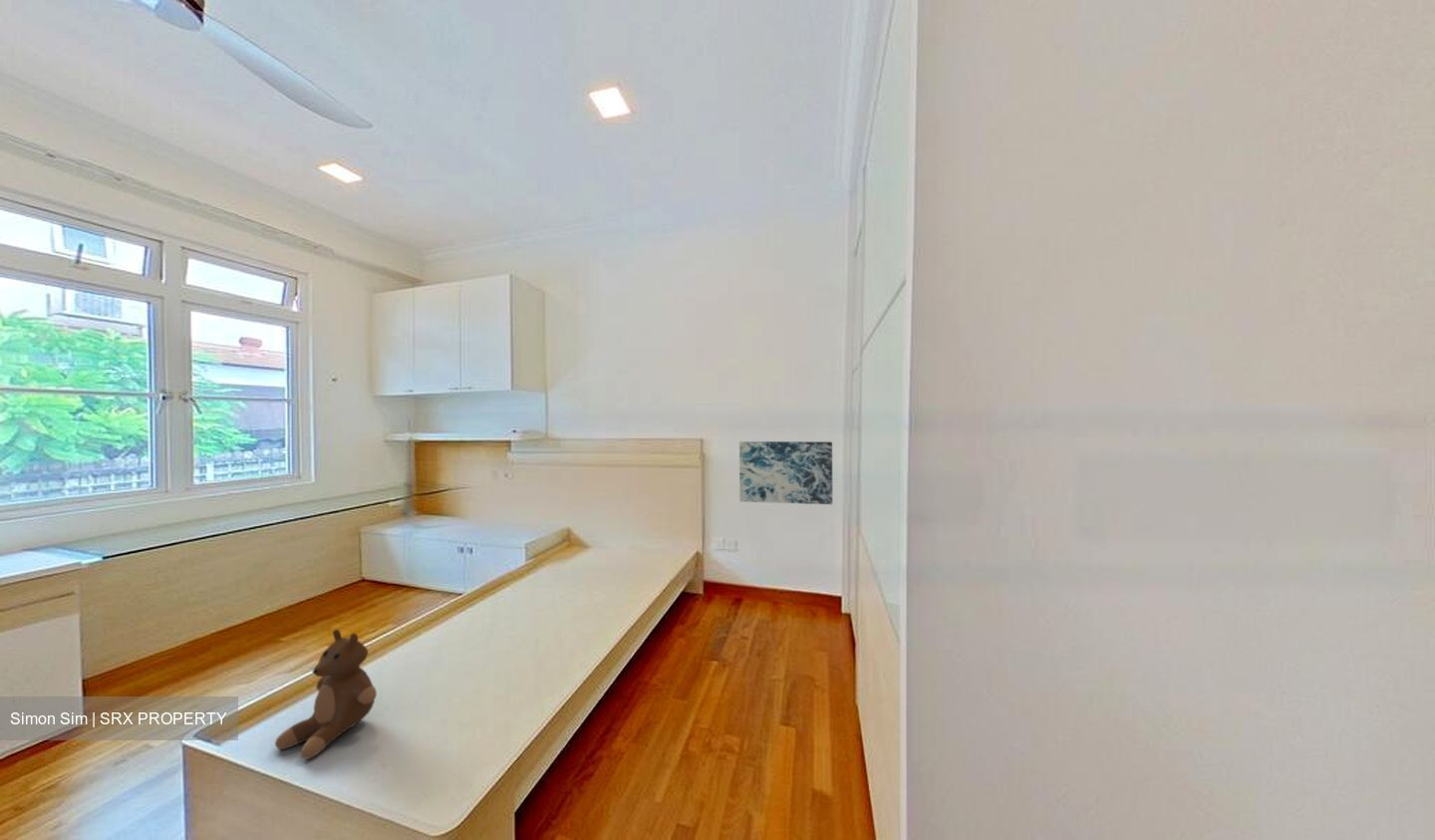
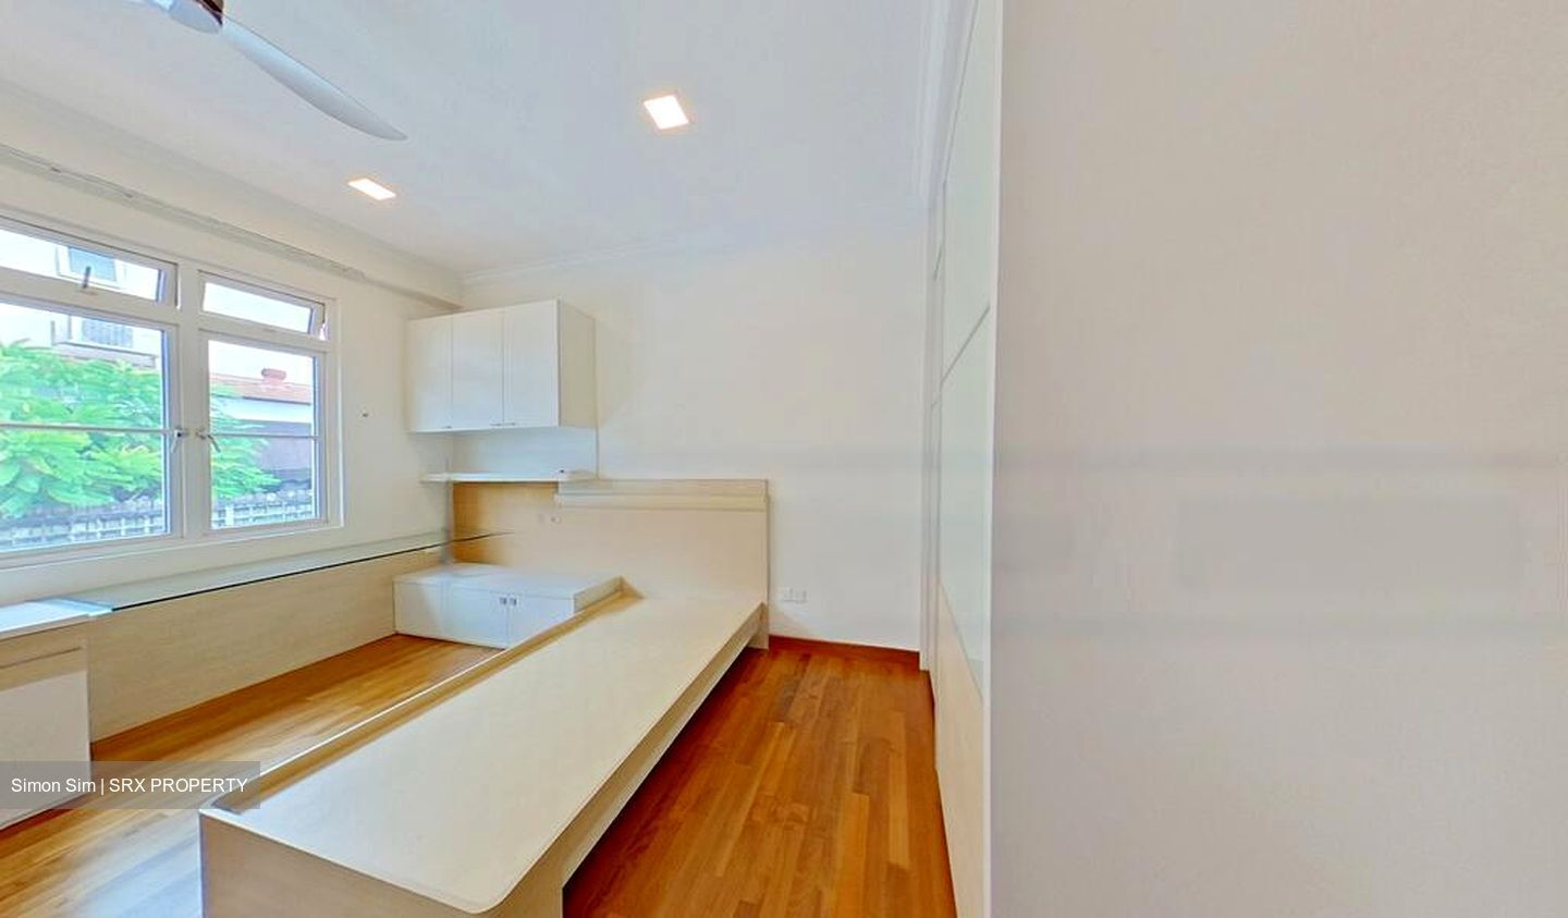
- wall art (784, 471)
- teddy bear (328, 686)
